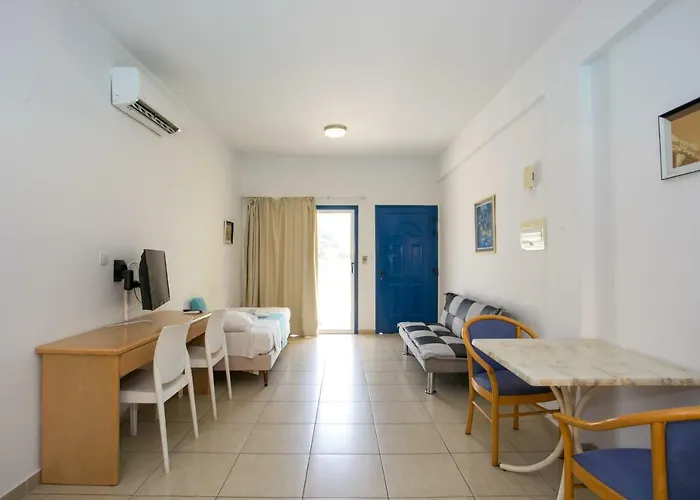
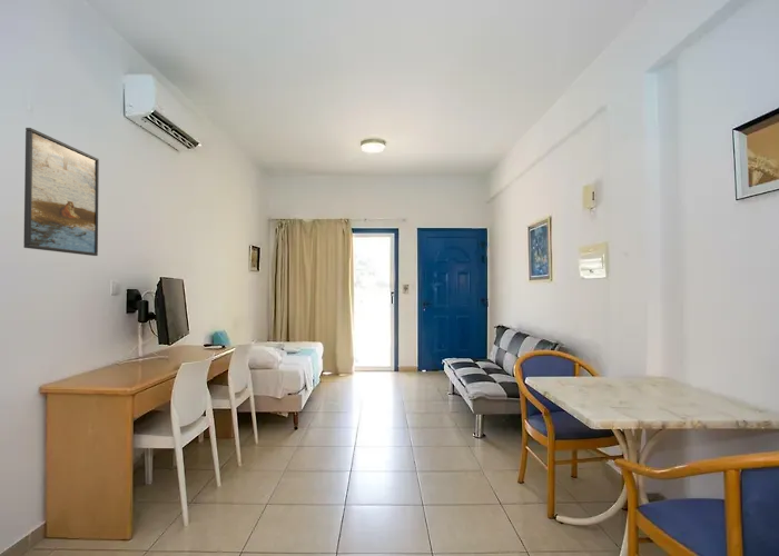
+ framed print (65, 198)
